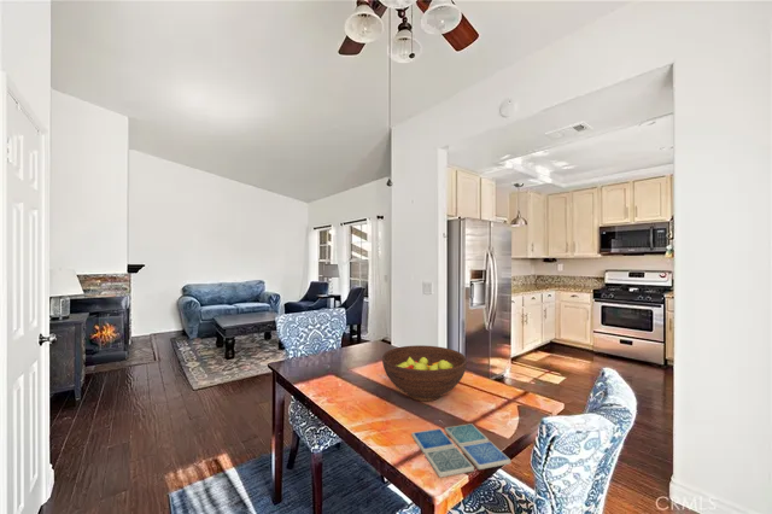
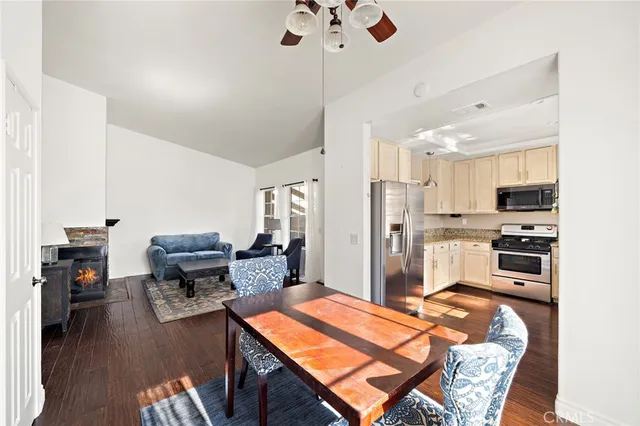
- drink coaster (458, 445)
- fruit bowl (423, 375)
